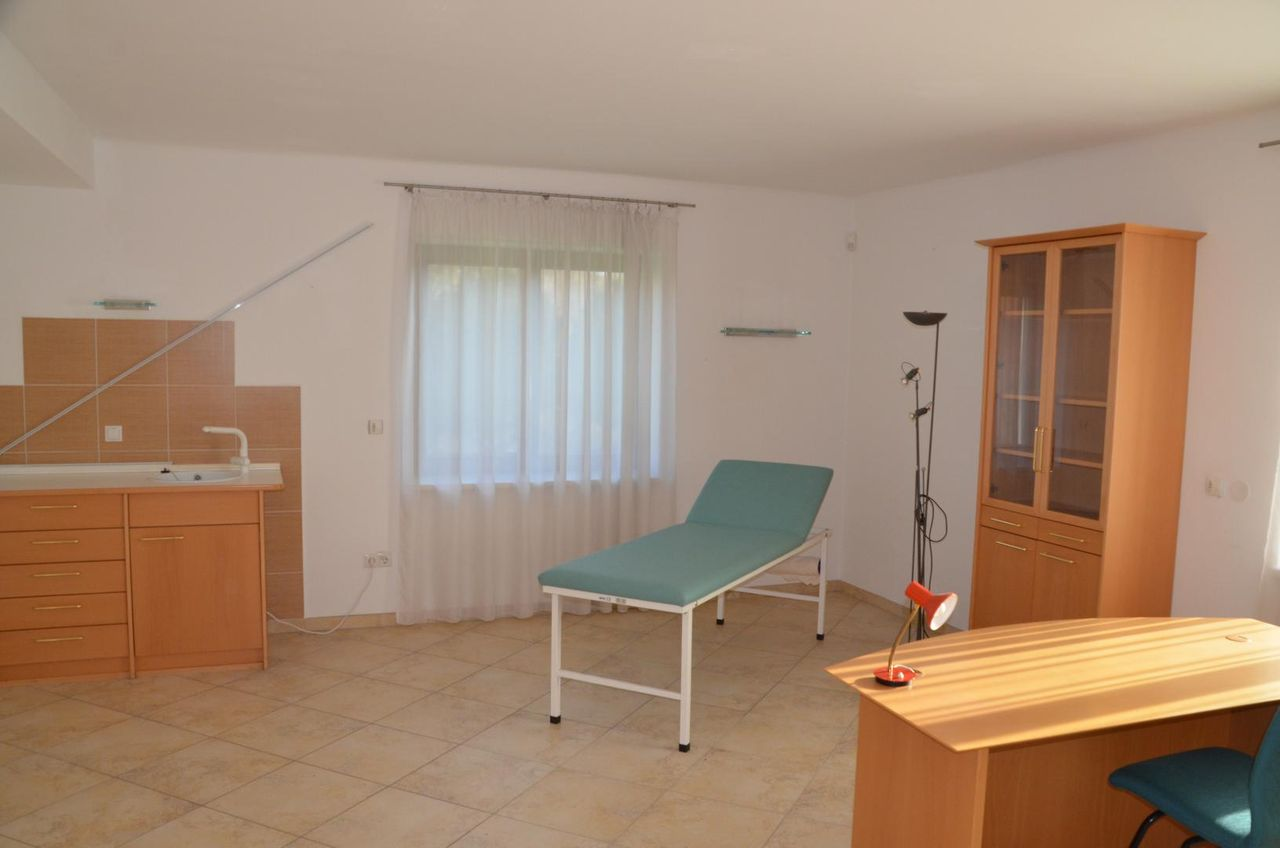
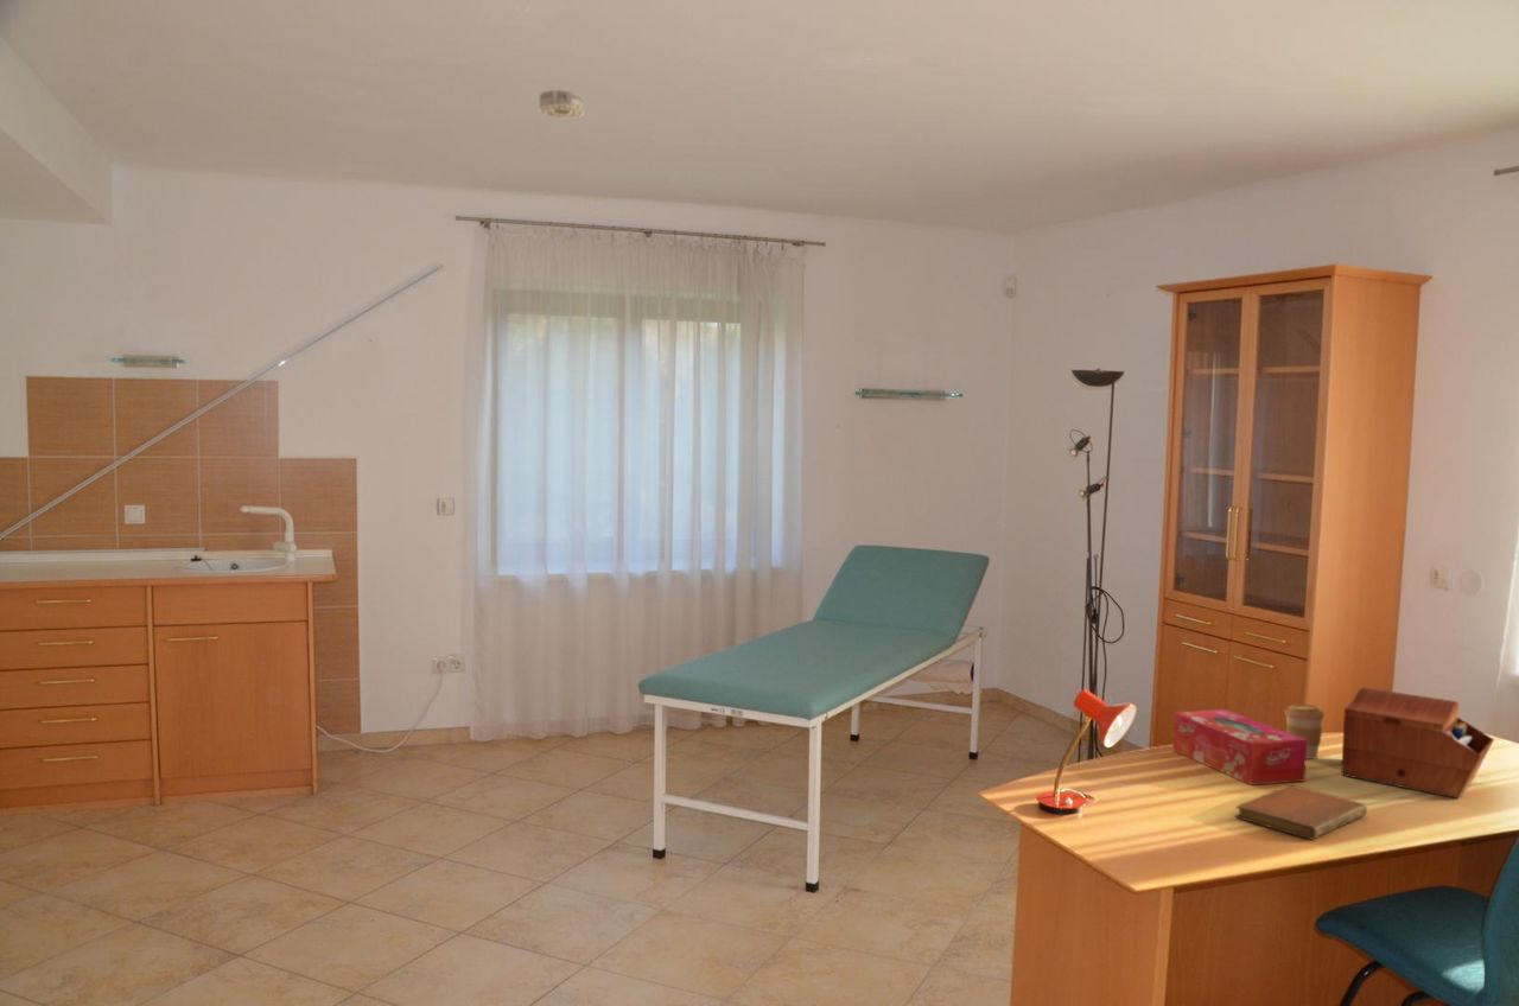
+ notebook (1301, 810)
+ coffee cup (1303, 730)
+ sewing box (1417, 740)
+ smoke detector (561, 103)
+ tissue box (1237, 745)
